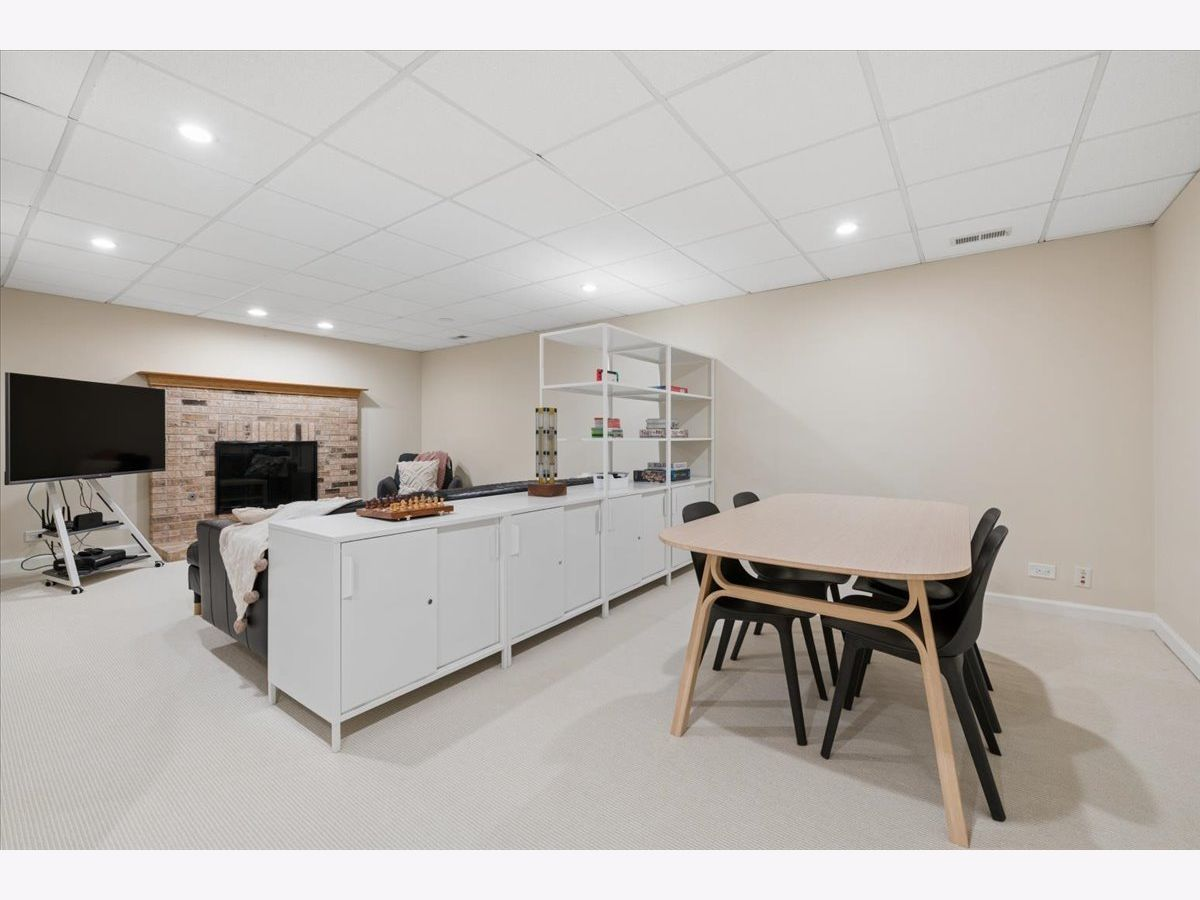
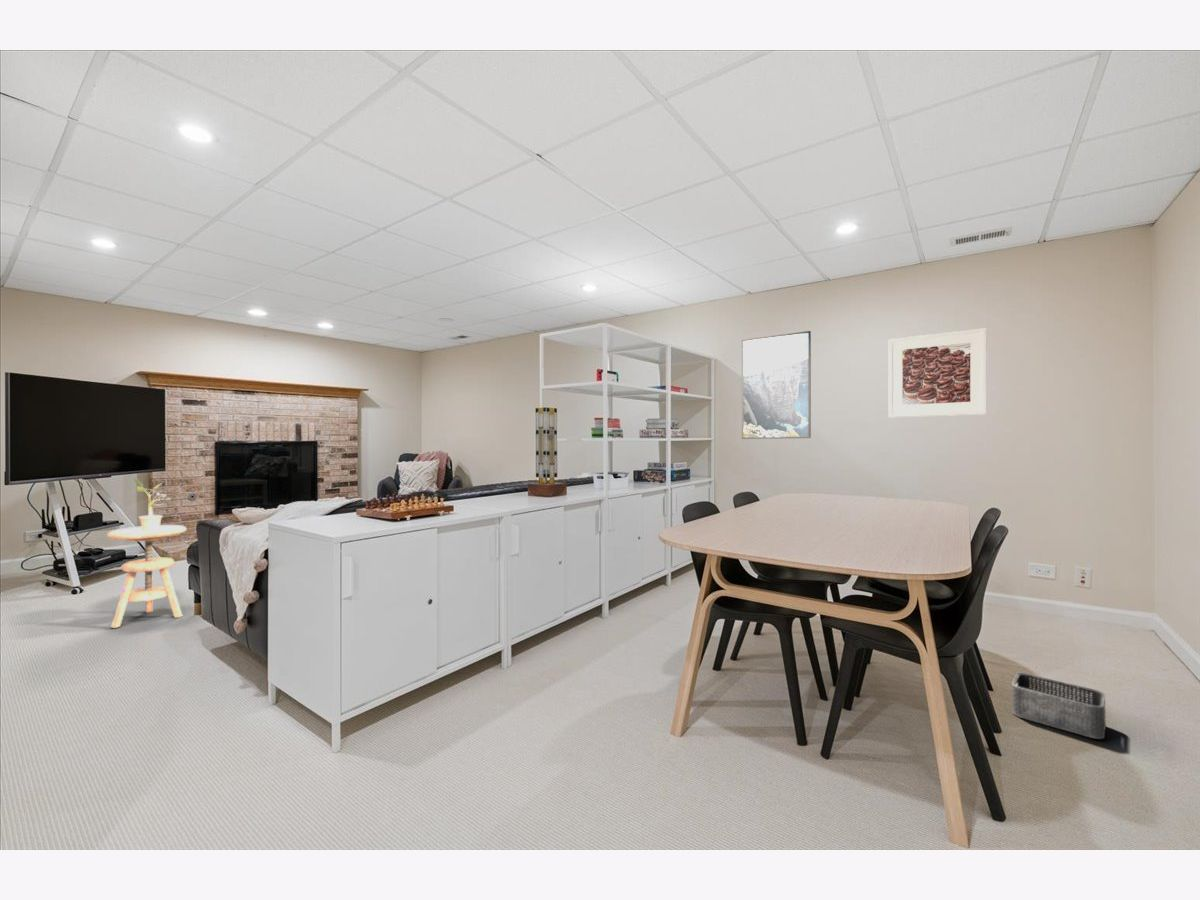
+ side table (148, 573)
+ storage bin (1057, 703)
+ potted plant (152, 502)
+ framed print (935, 374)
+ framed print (774, 387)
